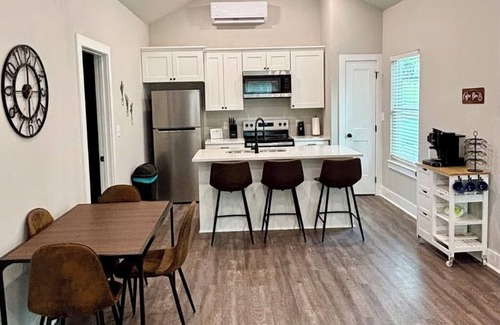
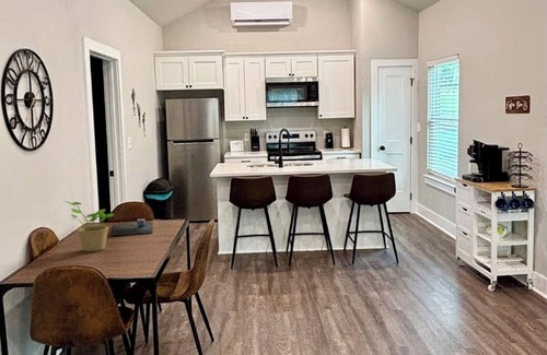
+ potted plant (92, 224)
+ placemat (132, 224)
